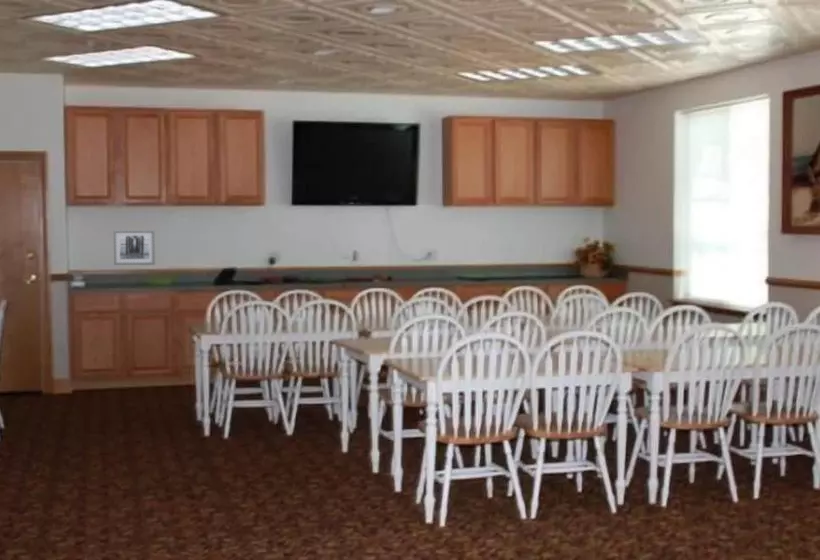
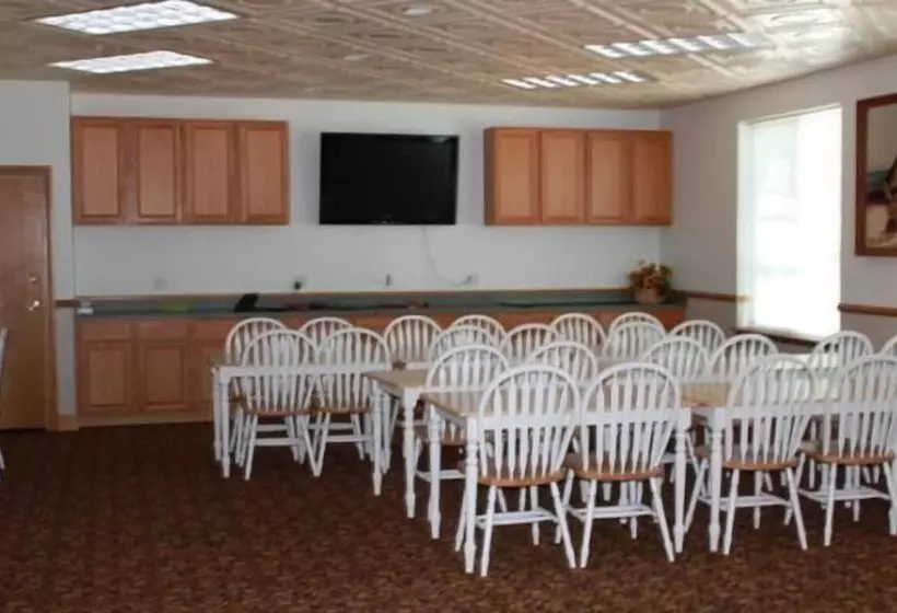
- wall art (134, 247)
